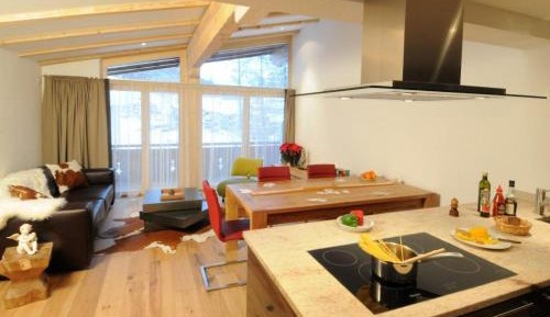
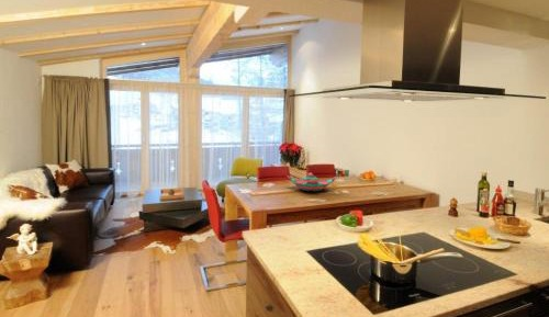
+ decorative bowl (311, 182)
